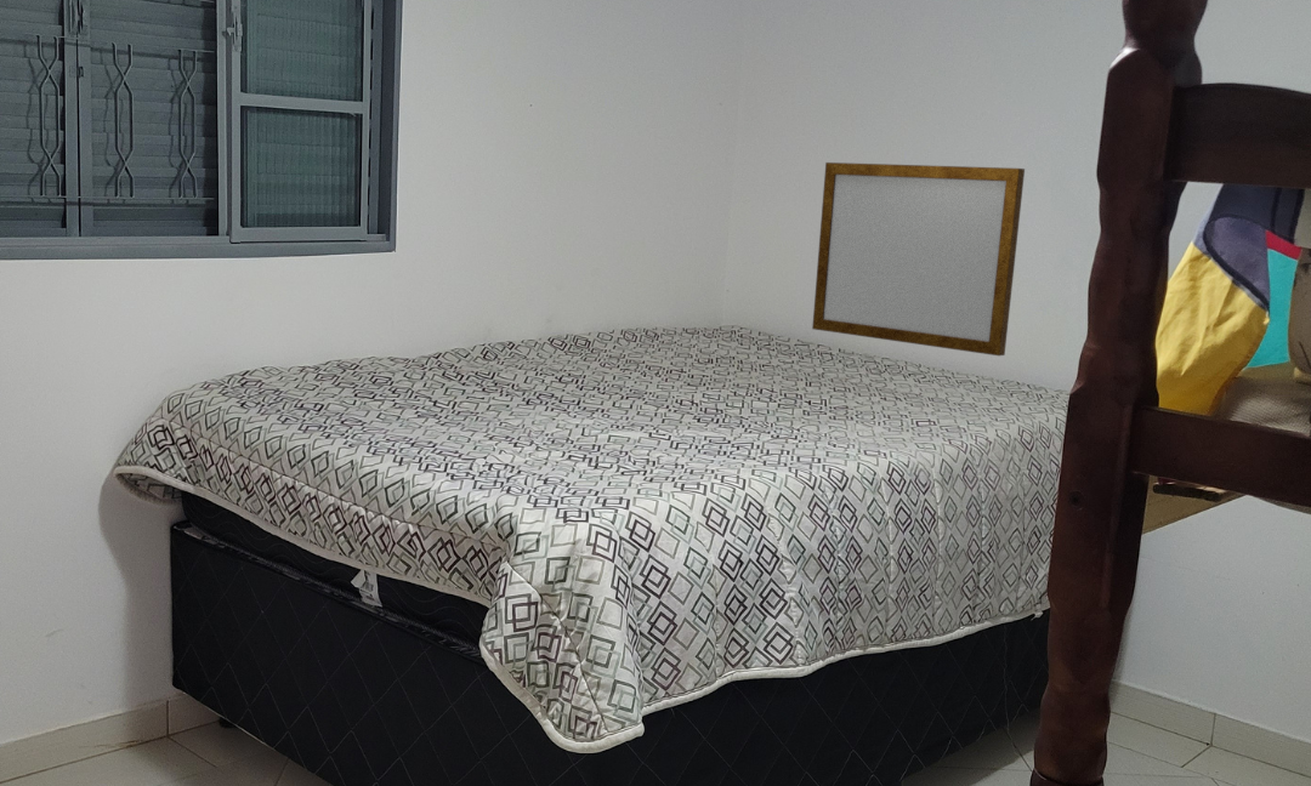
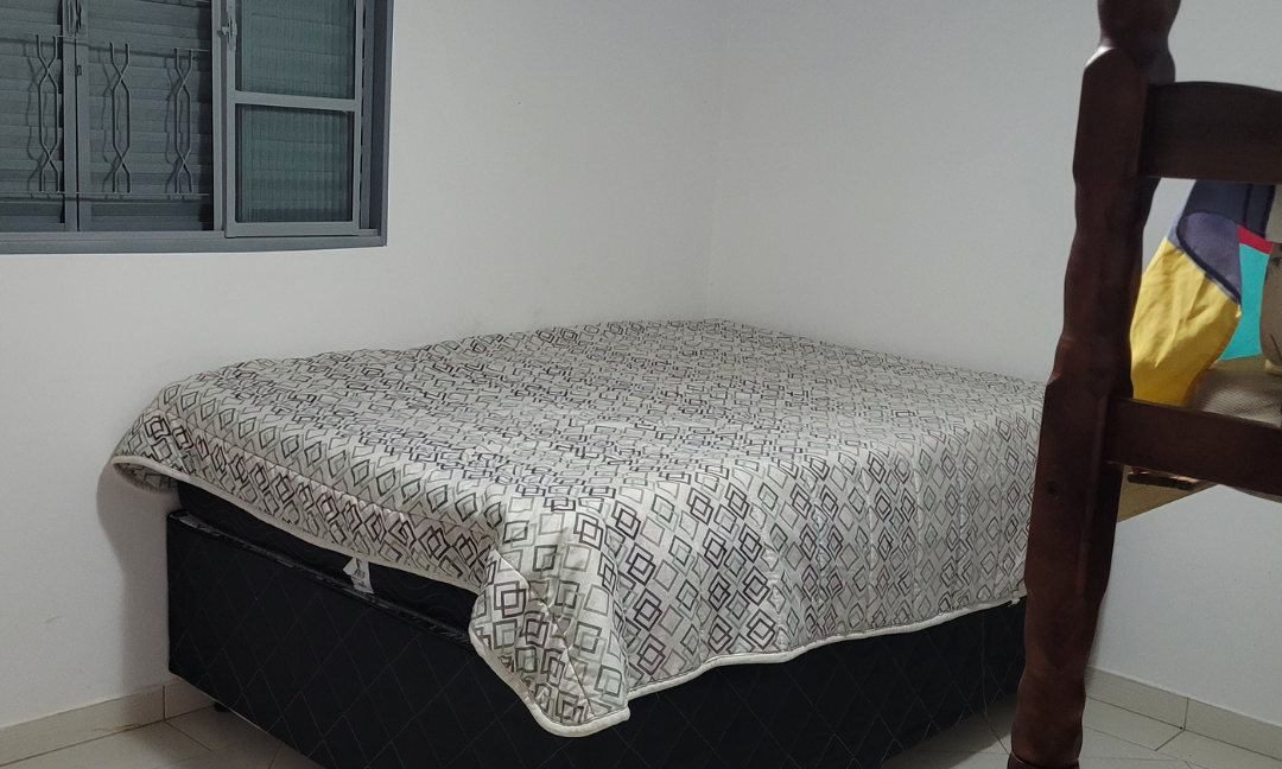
- writing board (910, 254)
